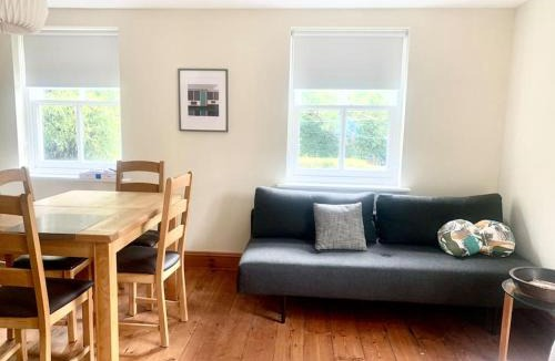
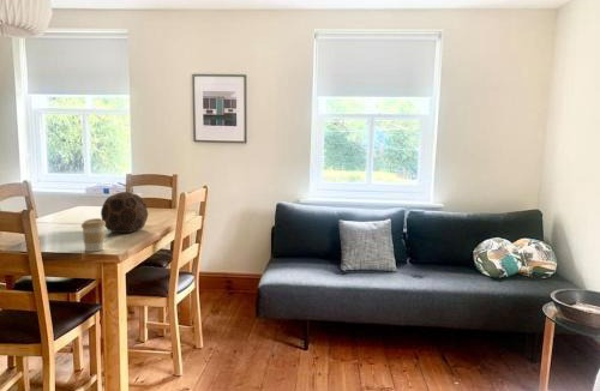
+ coffee cup (94, 234)
+ soccer ball (125, 211)
